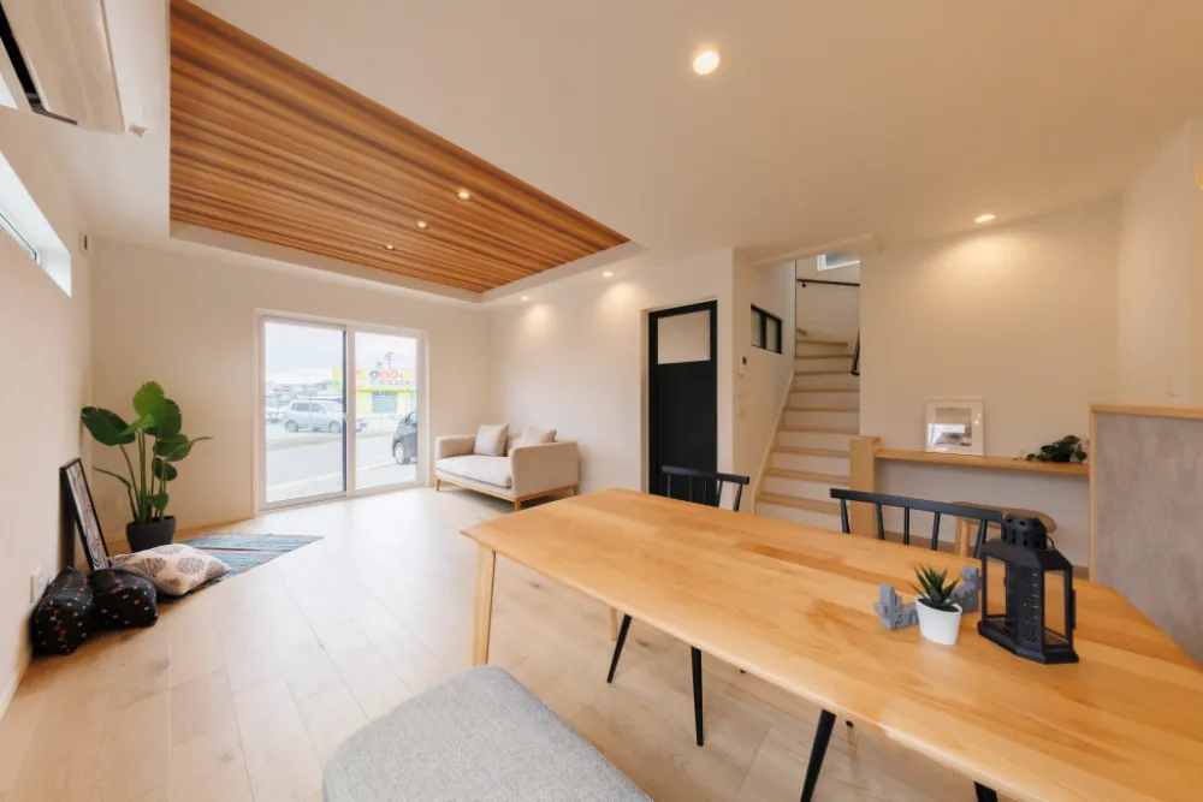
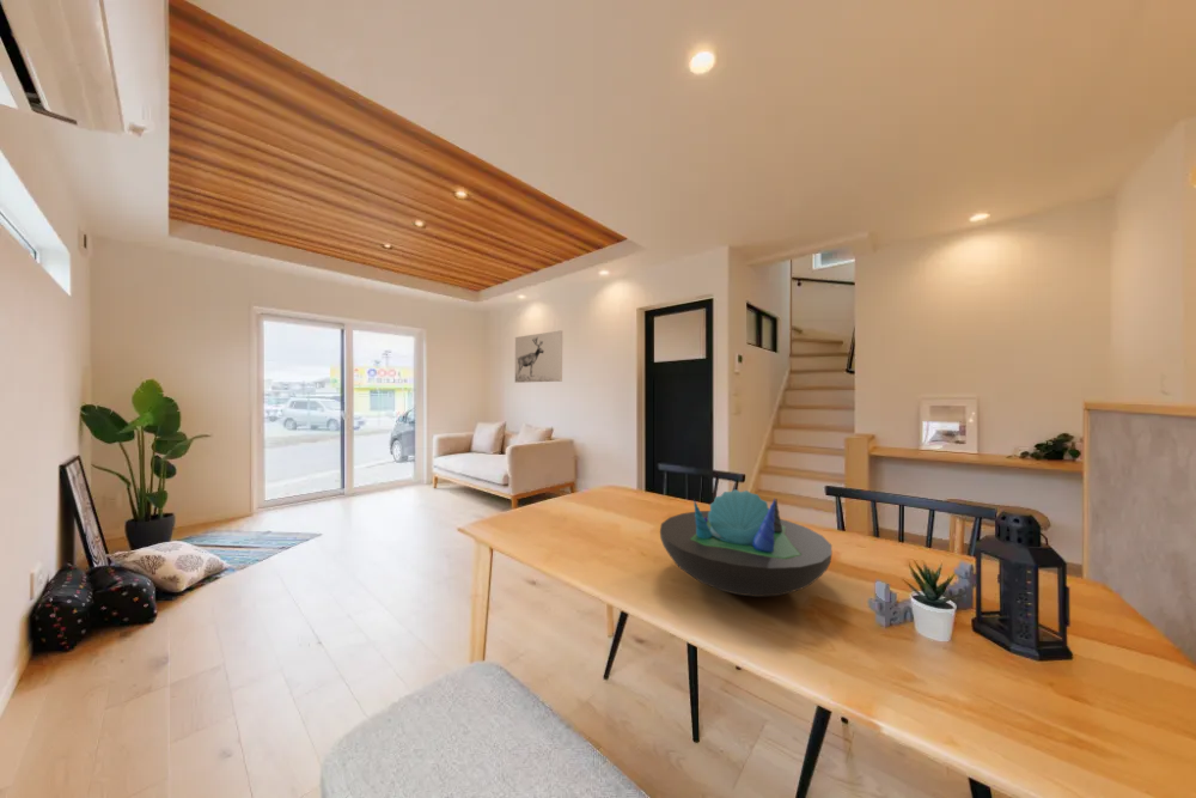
+ wall art (537, 358)
+ decorative bowl (739, 534)
